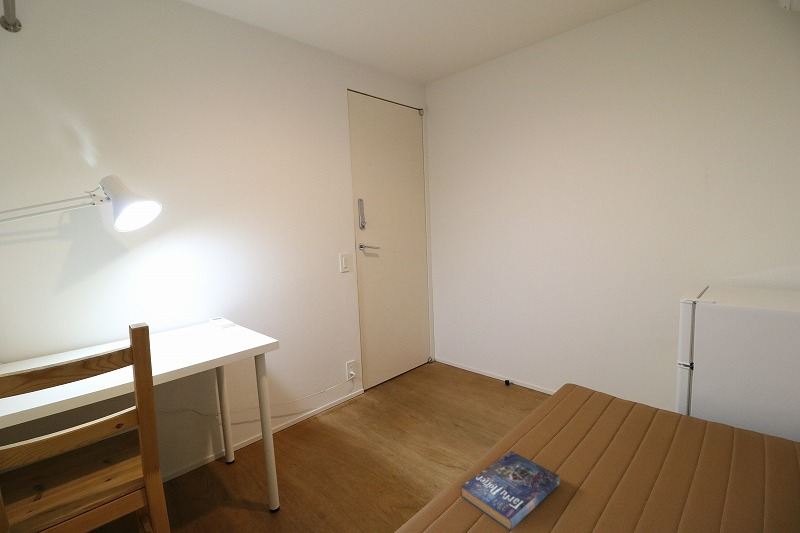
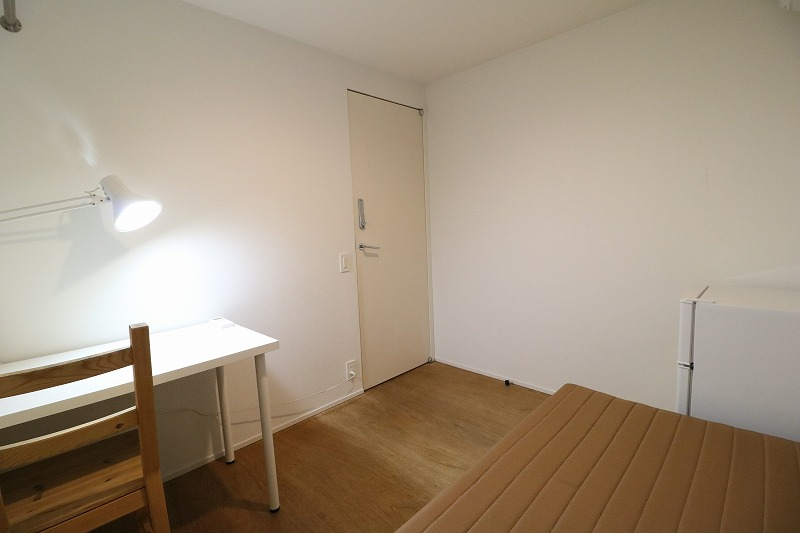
- book (511, 486)
